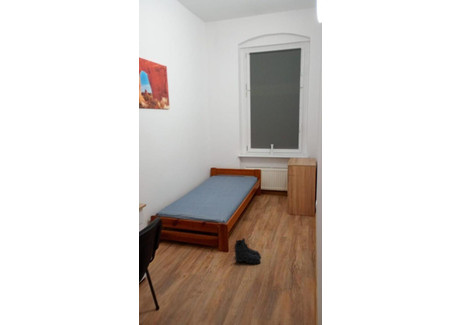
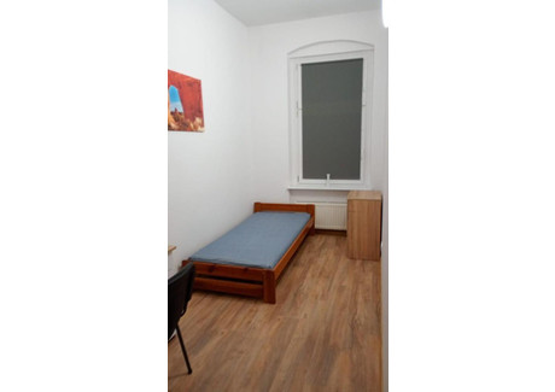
- boots (247, 249)
